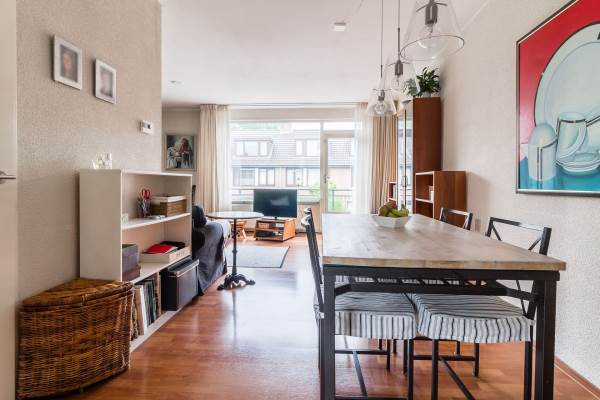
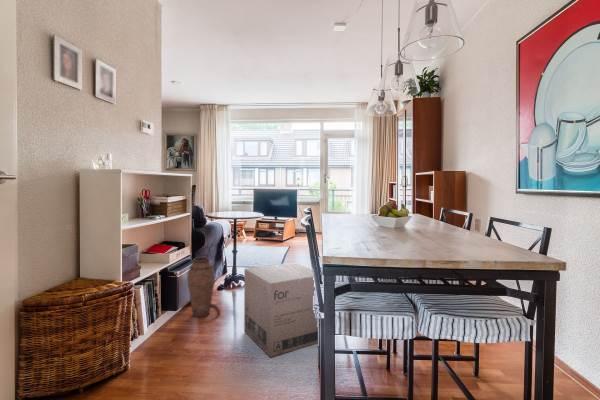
+ vase (204, 286)
+ cardboard box (283, 303)
